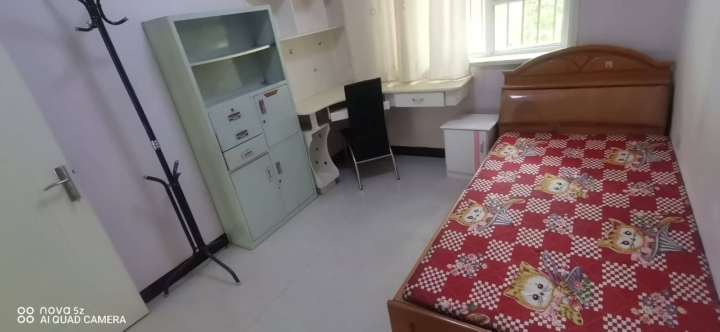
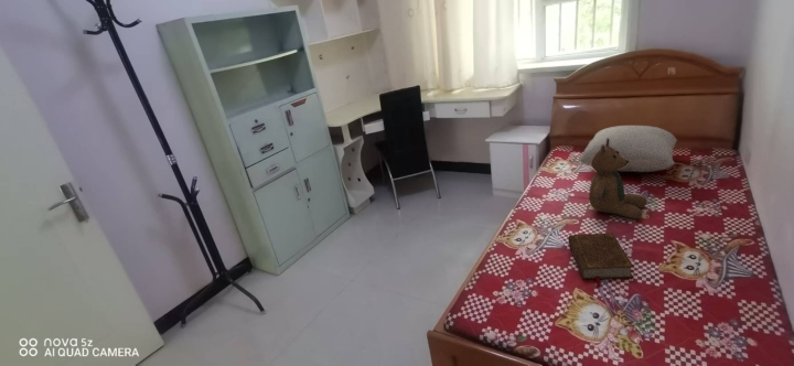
+ teddy bear (616, 176)
+ pillow (629, 147)
+ book (598, 255)
